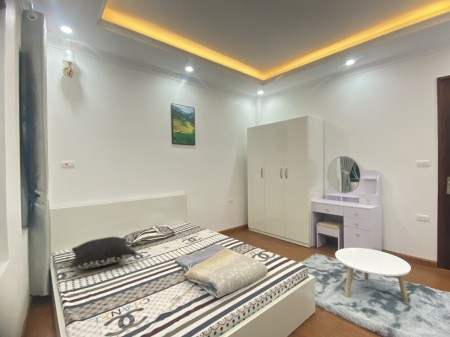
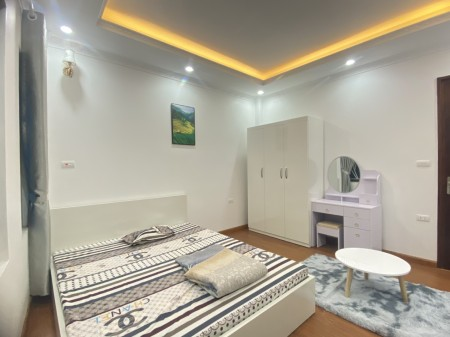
- pillow (103, 251)
